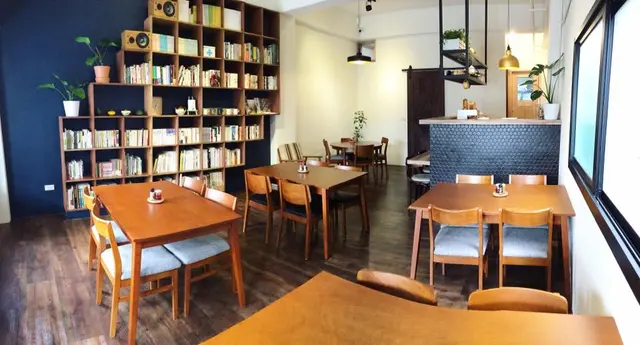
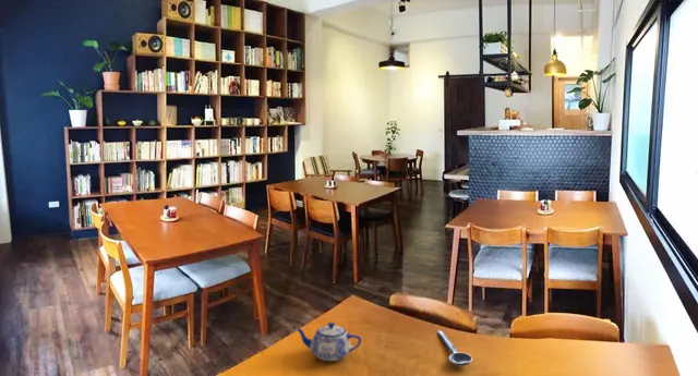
+ spoon (453, 345)
+ teapot (327, 339)
